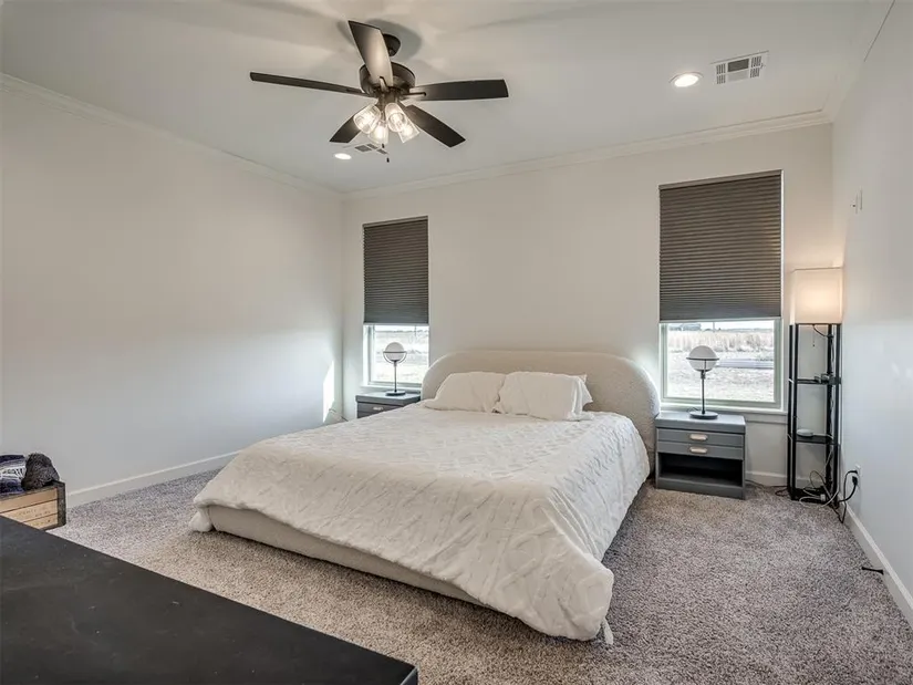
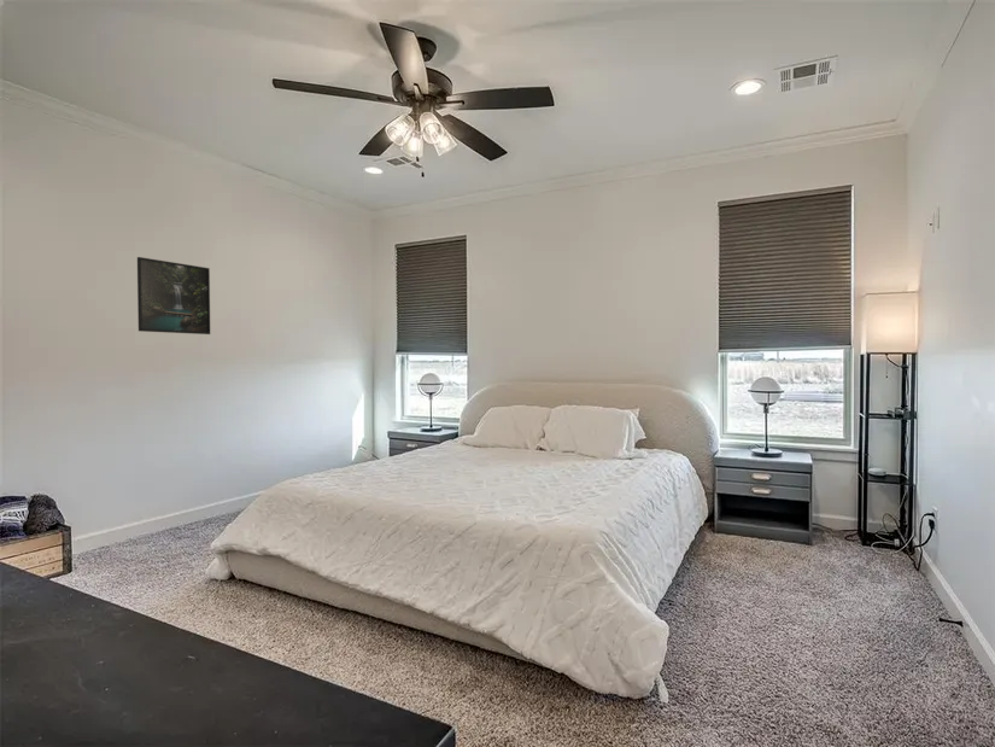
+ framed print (175, 297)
